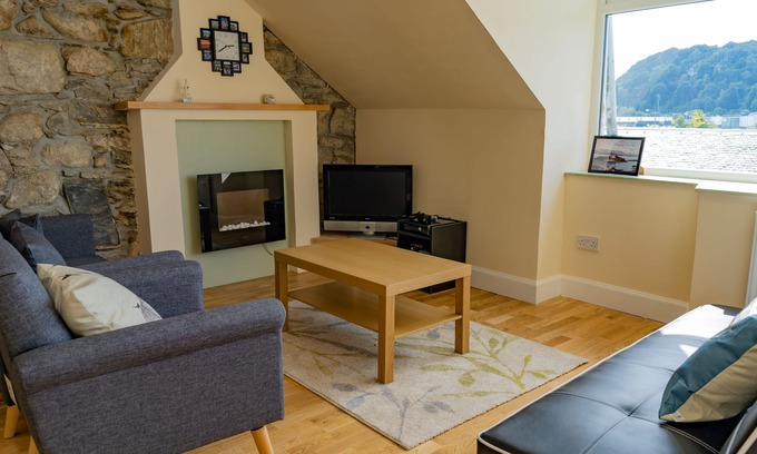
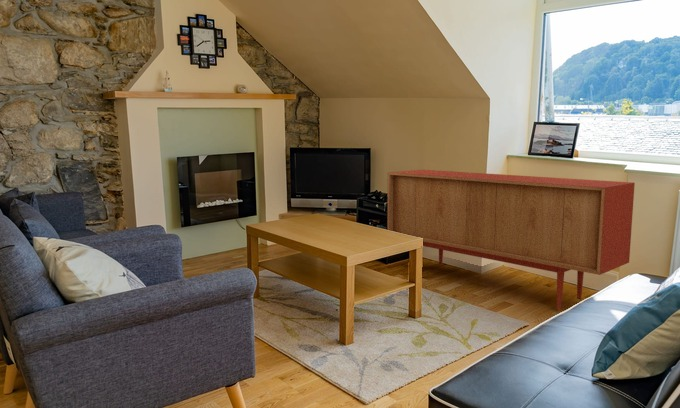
+ sideboard (493, 231)
